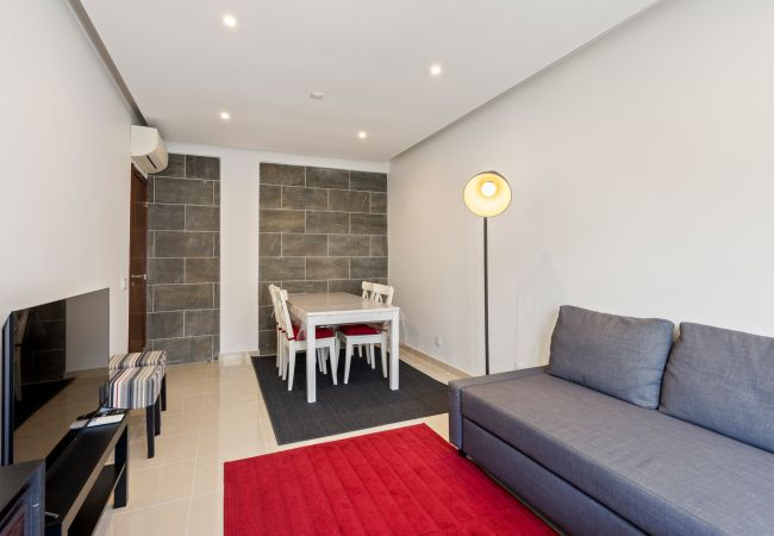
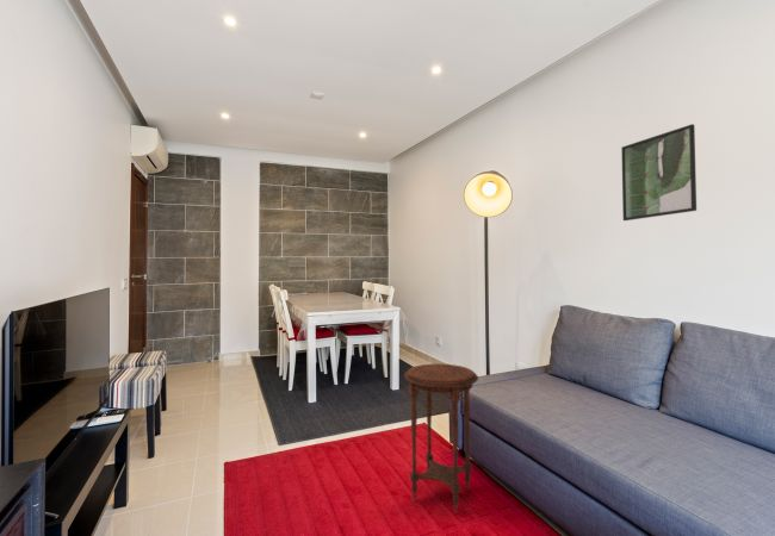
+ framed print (656, 175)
+ side table (452, 432)
